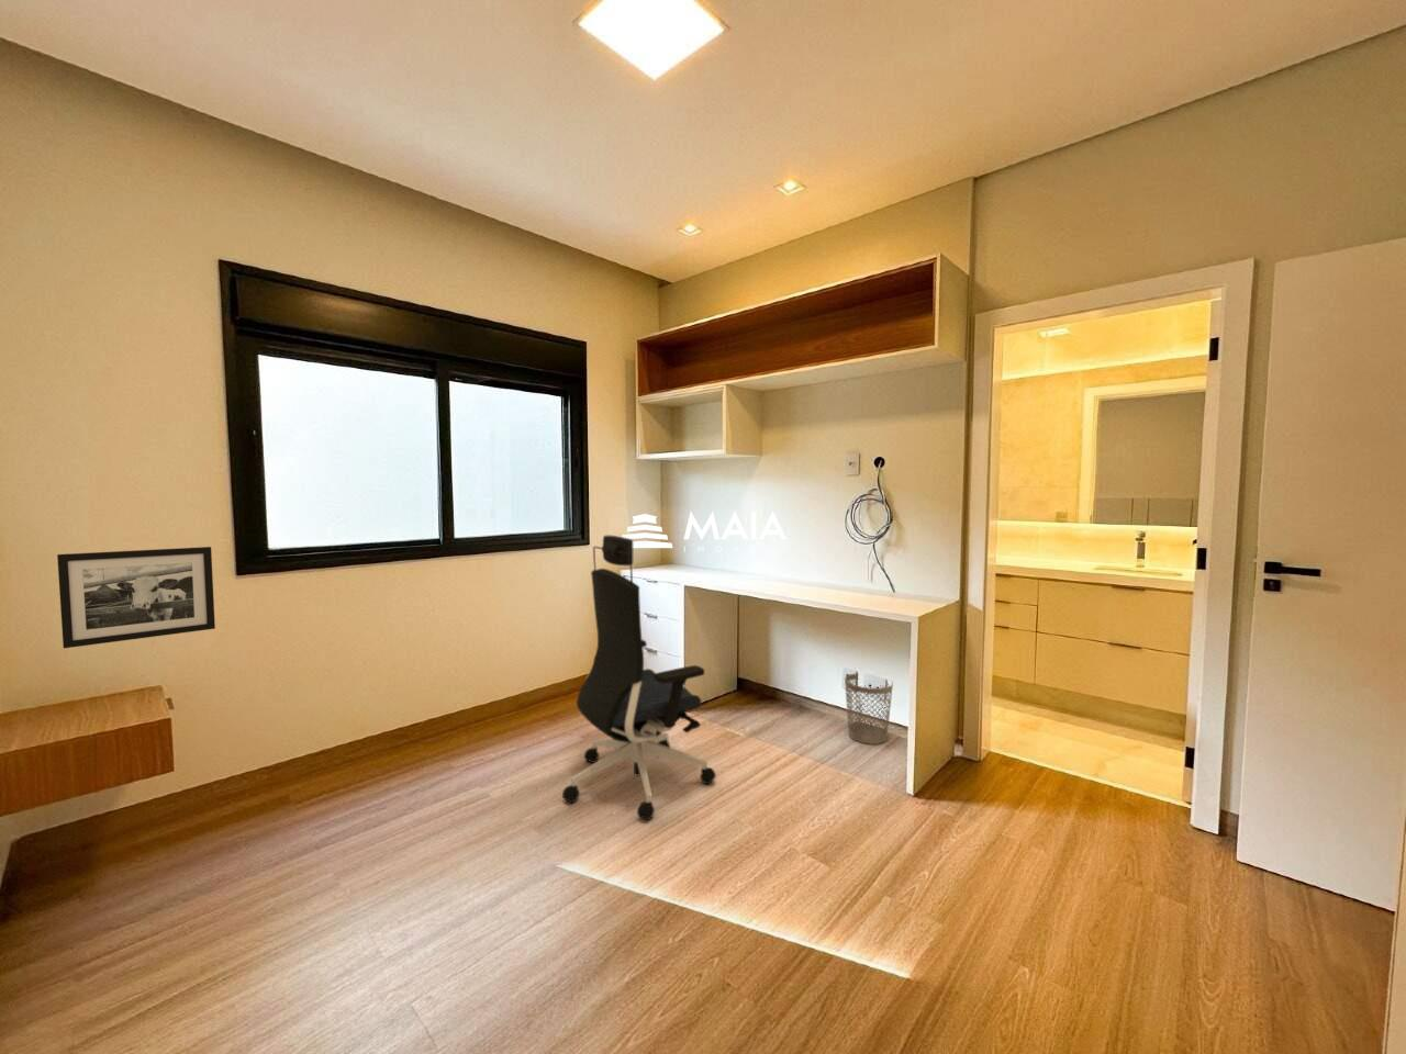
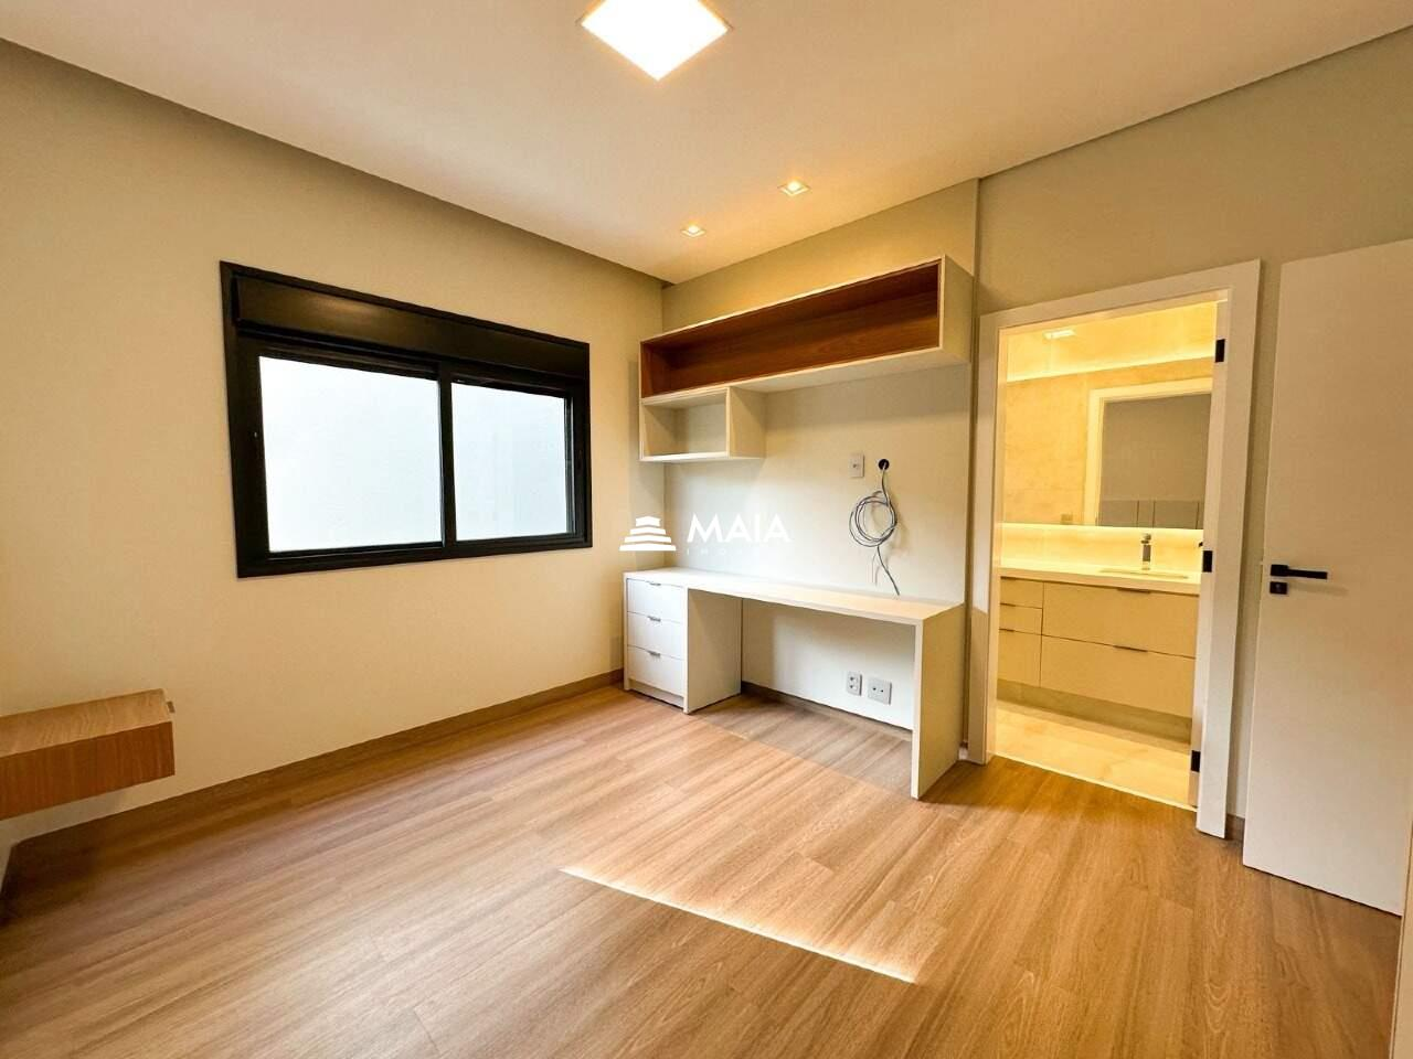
- office chair (631, 660)
- picture frame (142, 593)
- wastebasket (868, 709)
